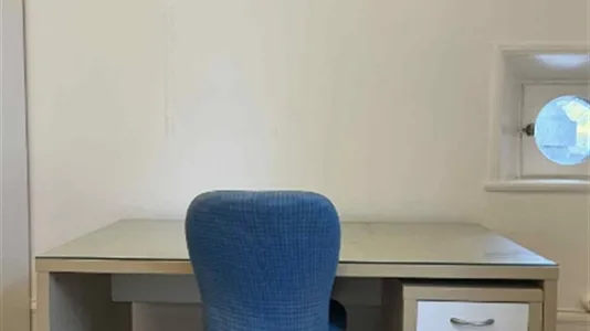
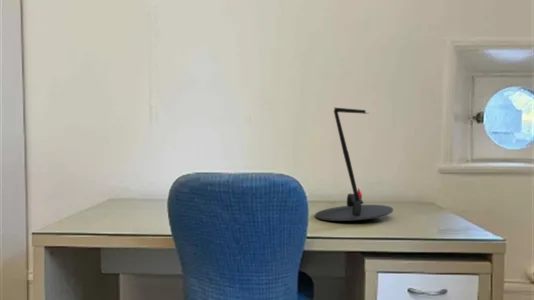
+ desk lamp (350, 162)
